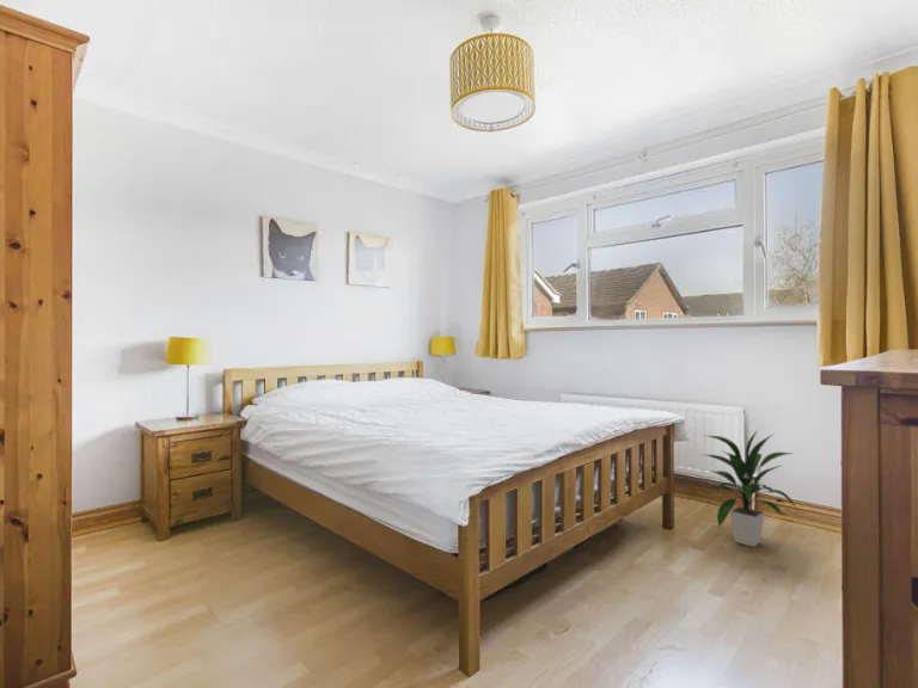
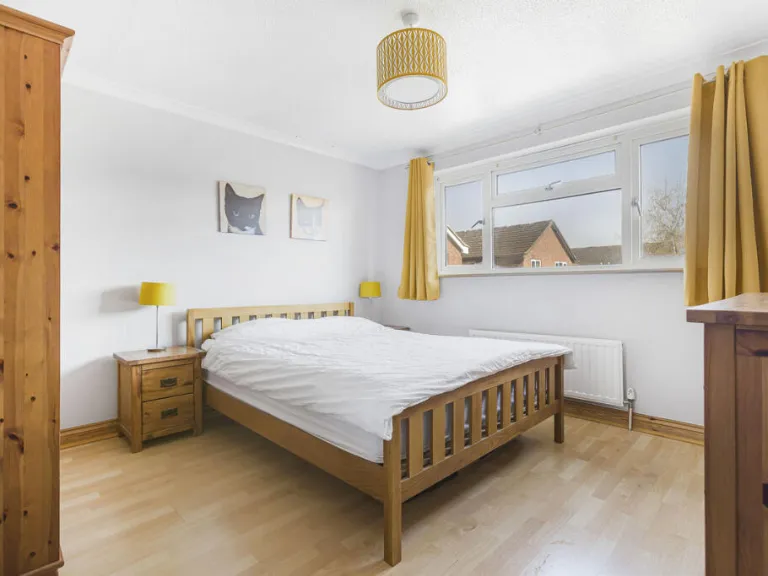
- indoor plant (742, 485)
